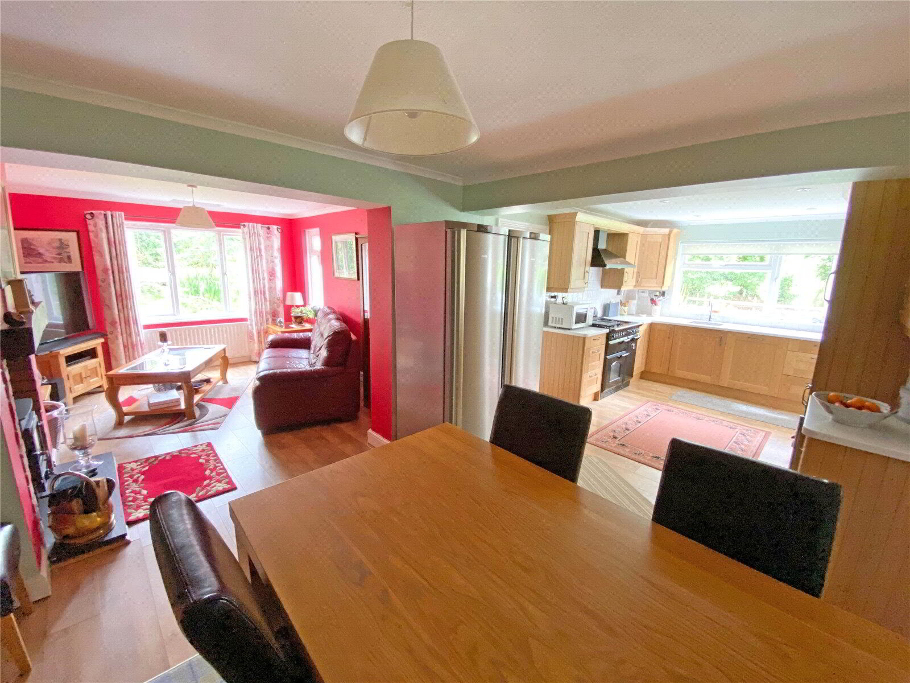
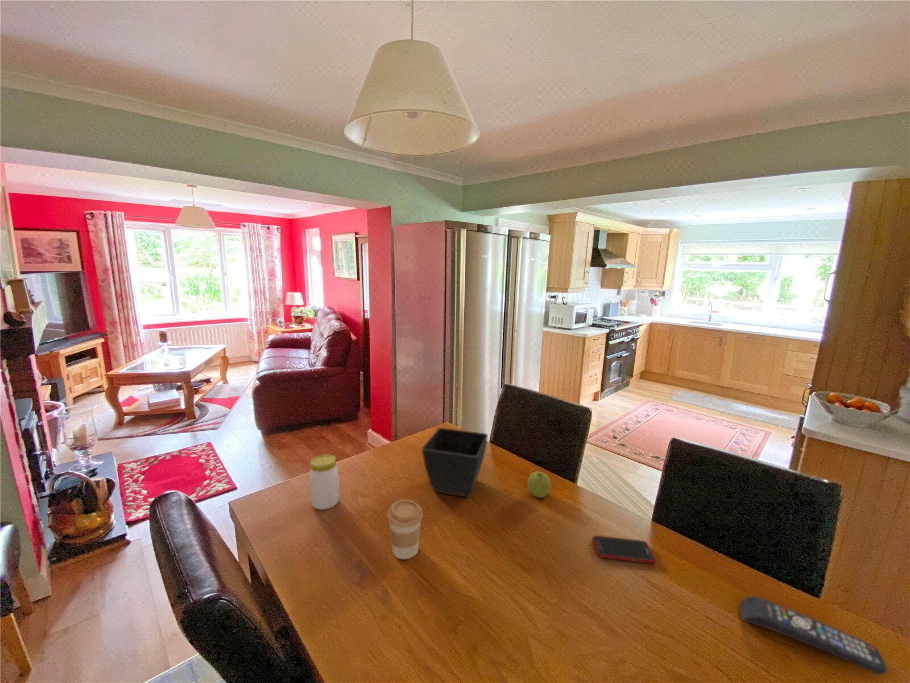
+ fruit (539, 483)
+ remote control (807, 631)
+ flower pot (455, 463)
+ coffee cup (405, 528)
+ jar (324, 481)
+ cell phone (622, 549)
